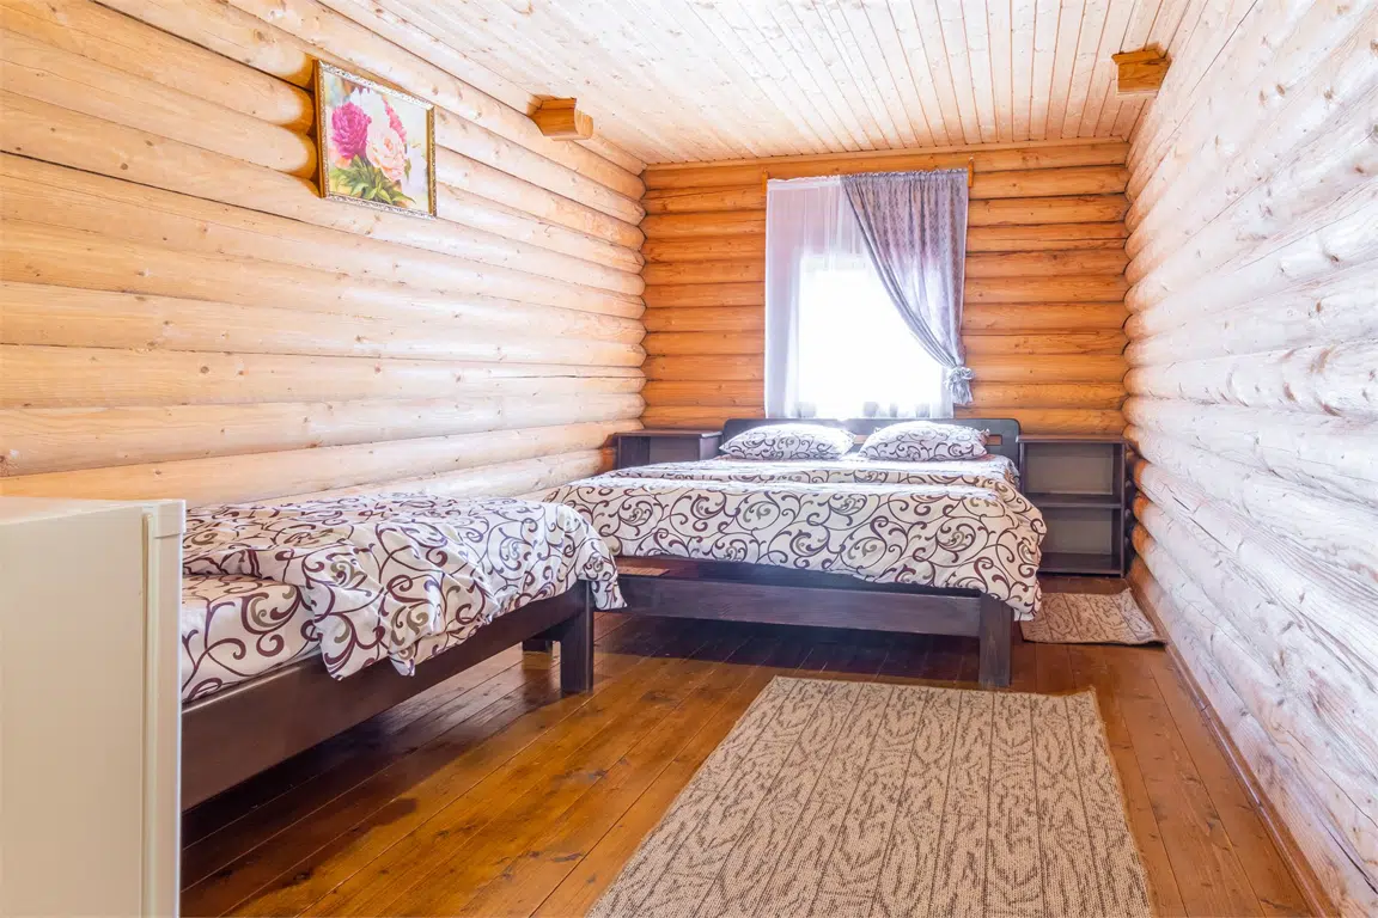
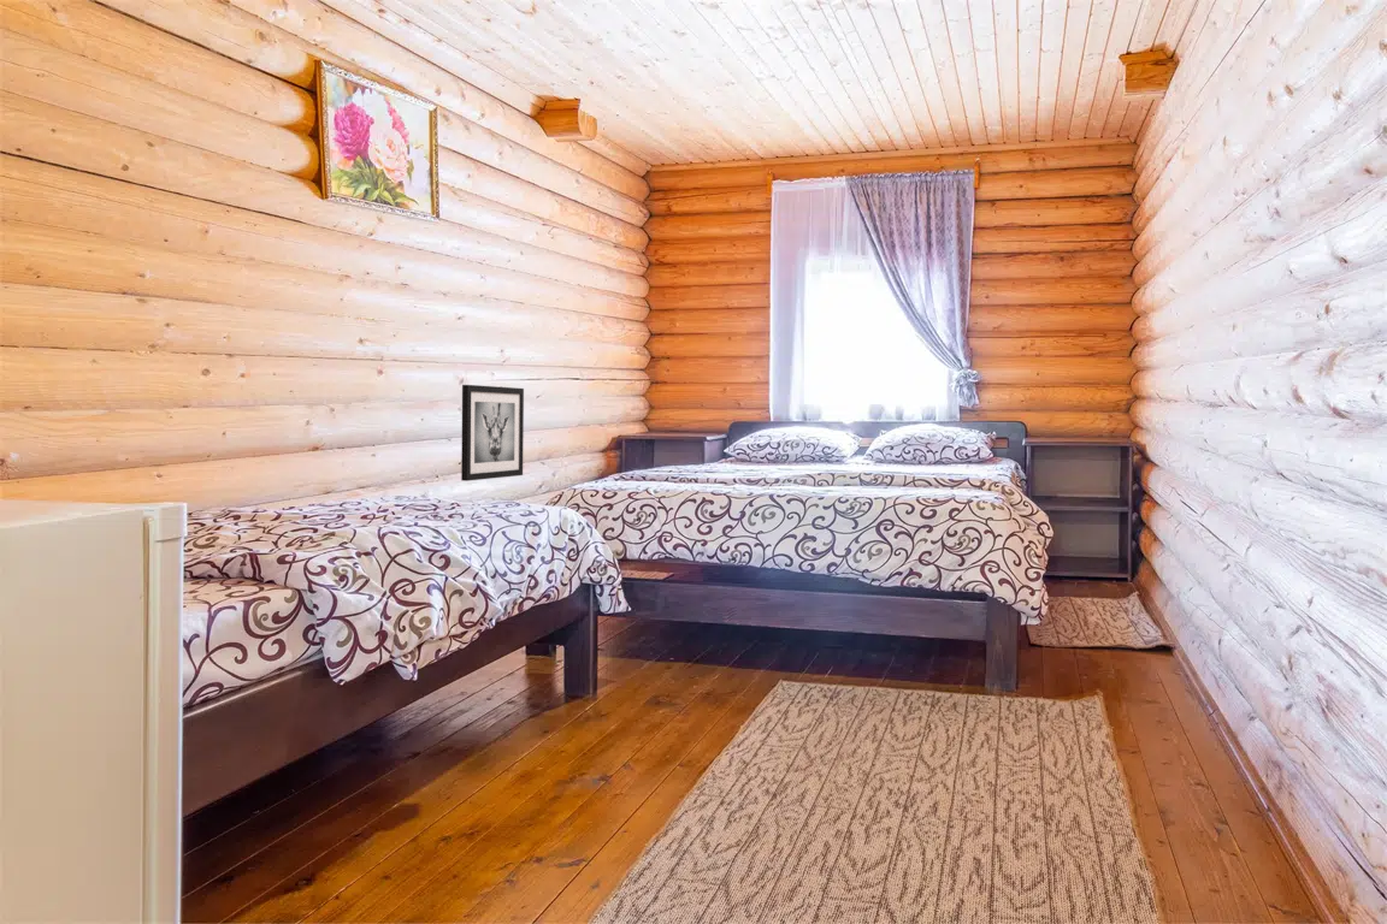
+ wall art (494, 432)
